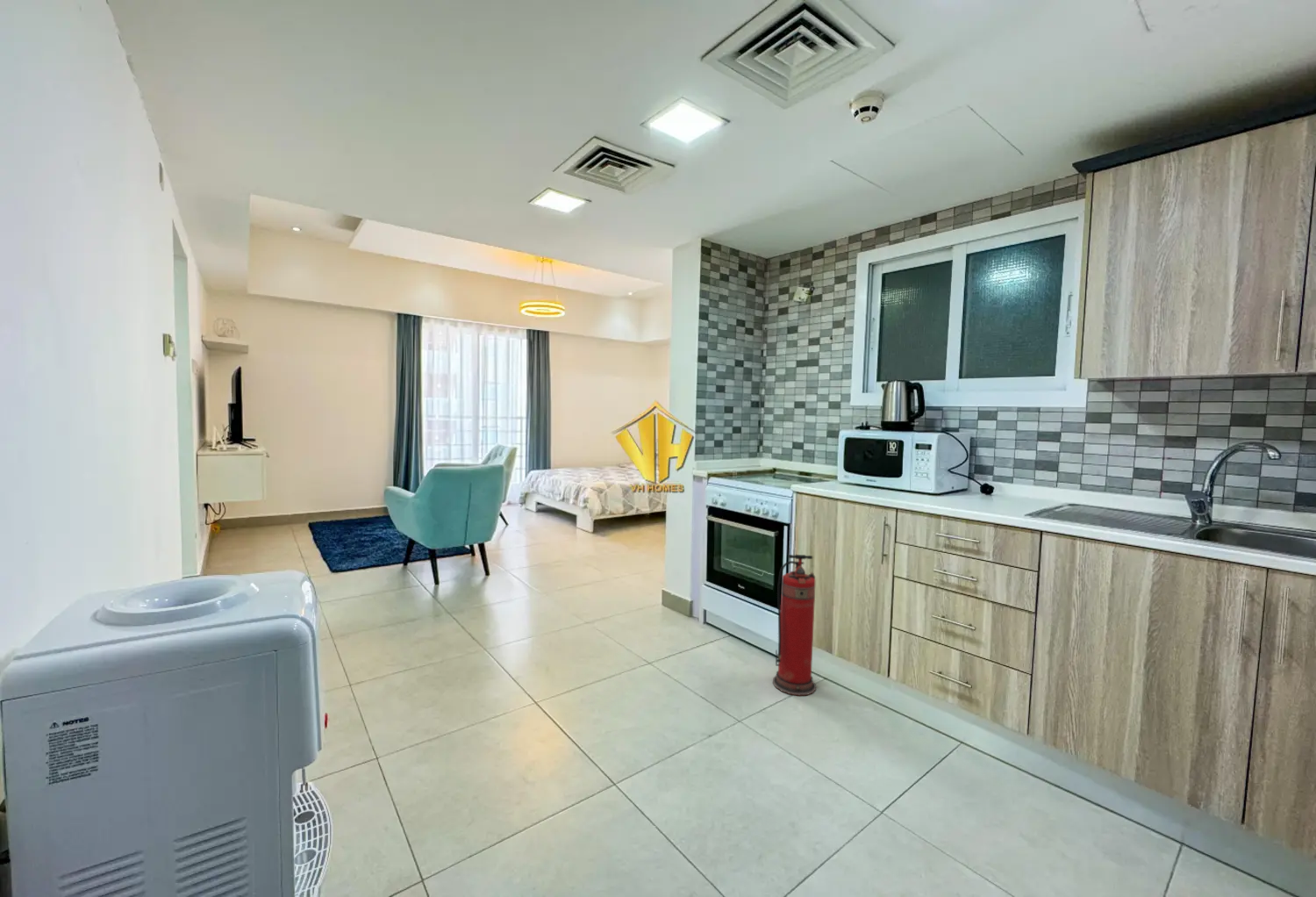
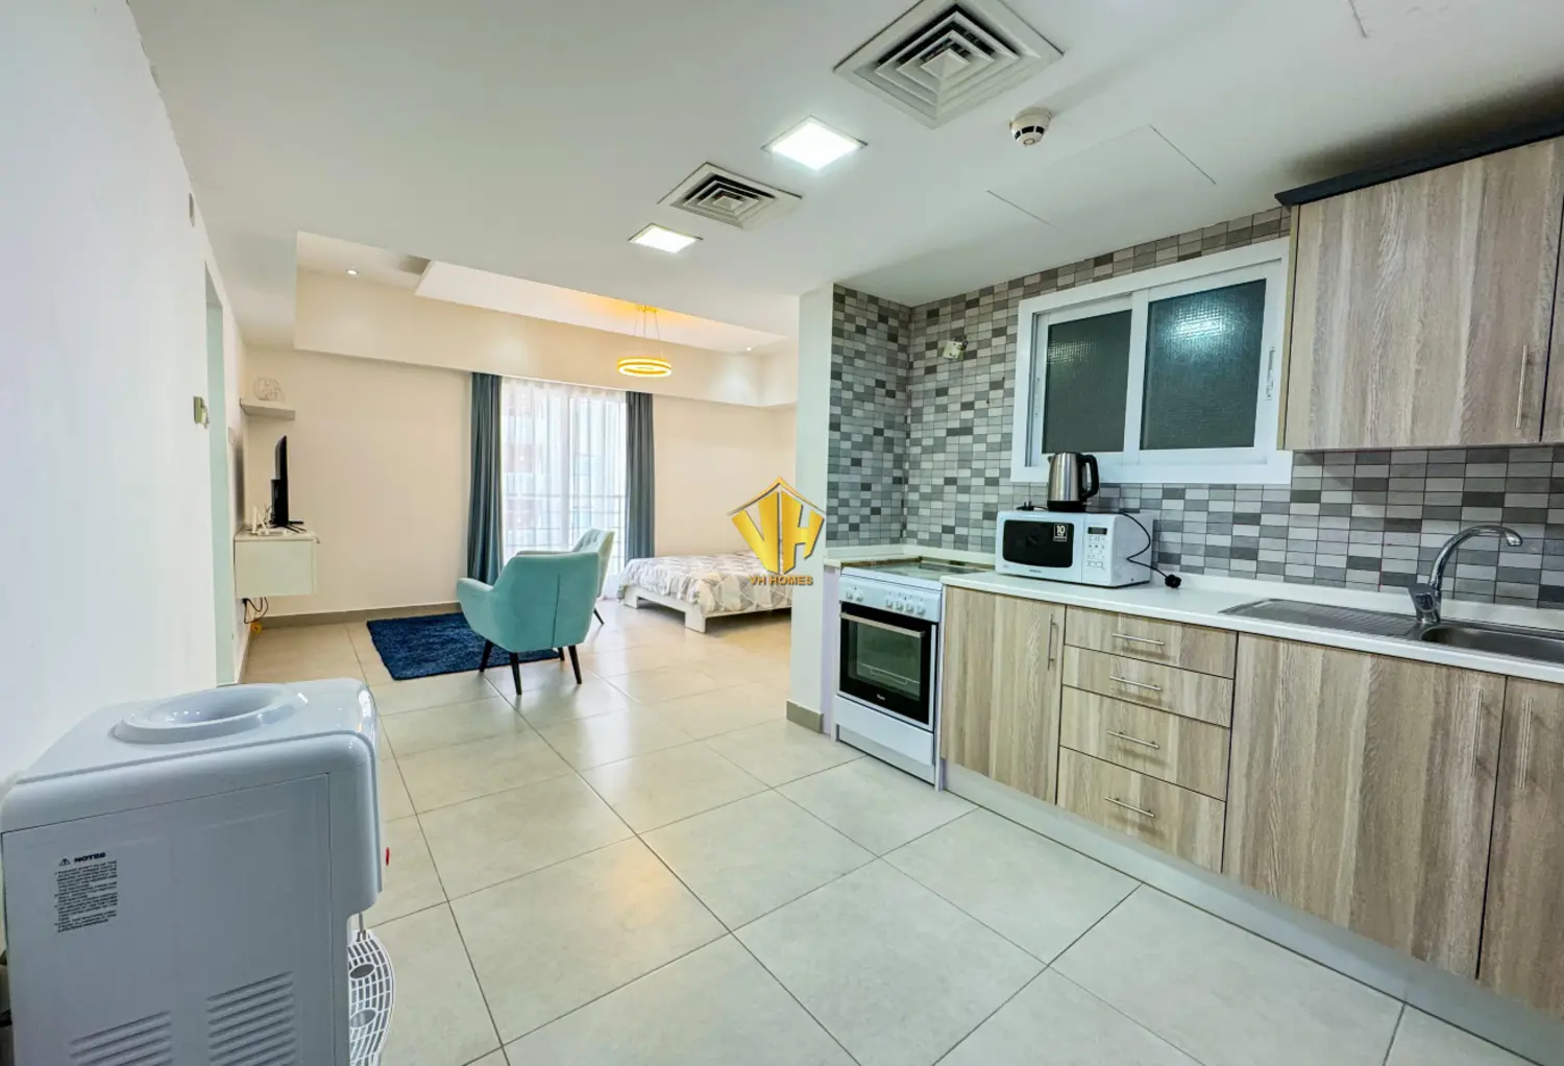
- fire extinguisher (795, 620)
